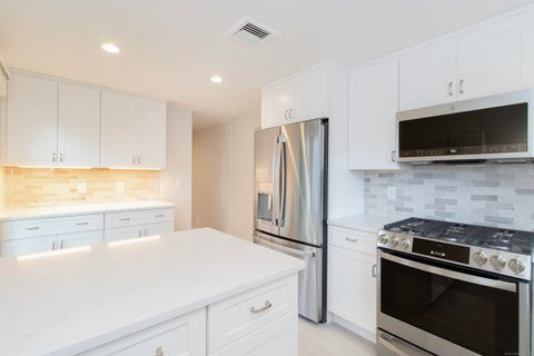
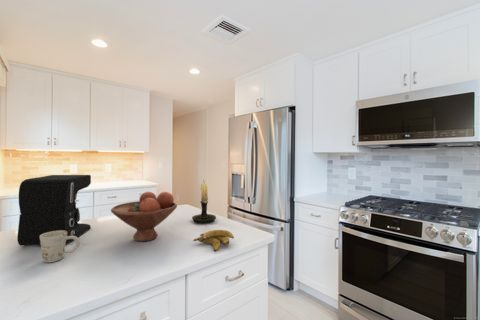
+ candle holder (204, 197)
+ mug (60, 245)
+ coffee maker (61, 206)
+ banana (213, 239)
+ fruit bowl (145, 215)
